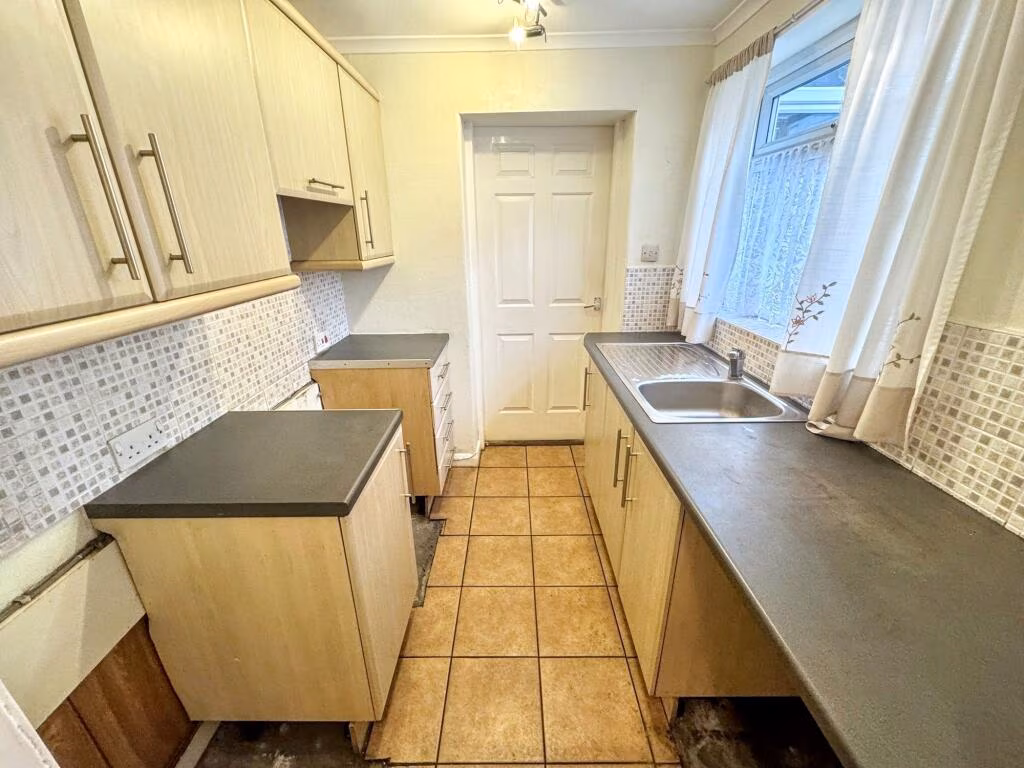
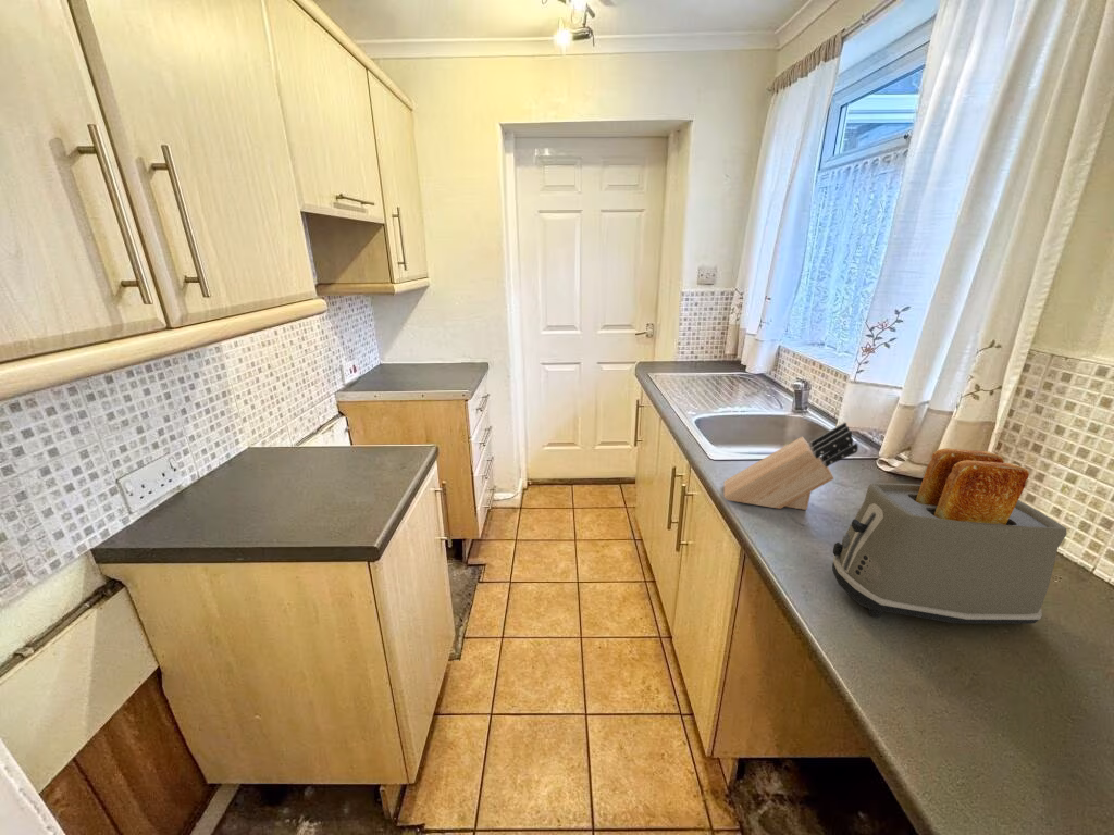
+ knife block (787, 461)
+ toaster (945, 532)
